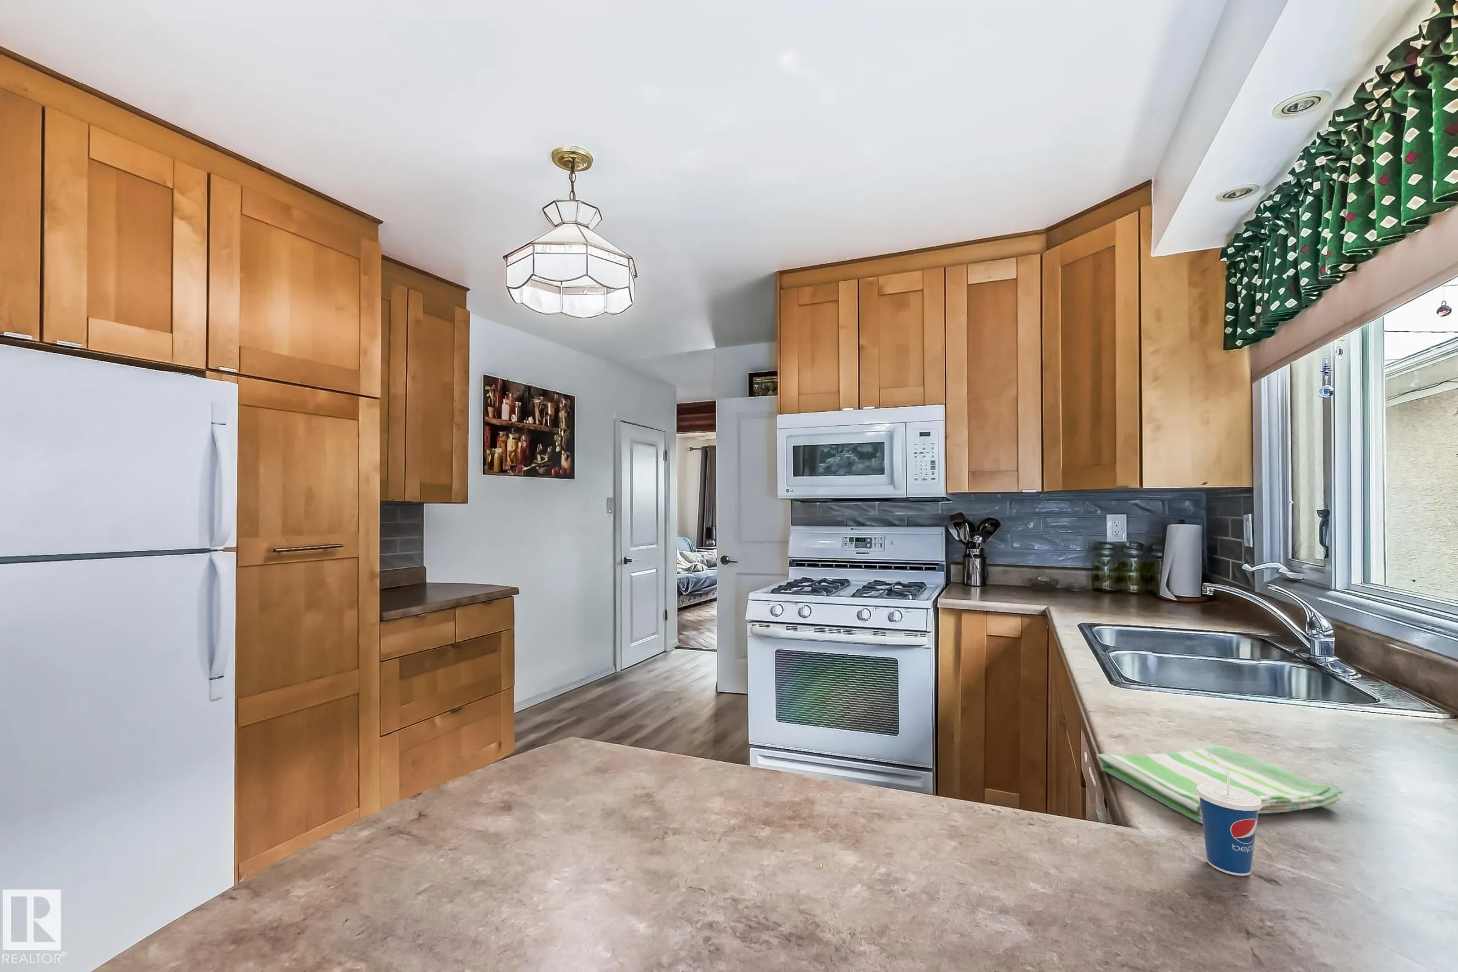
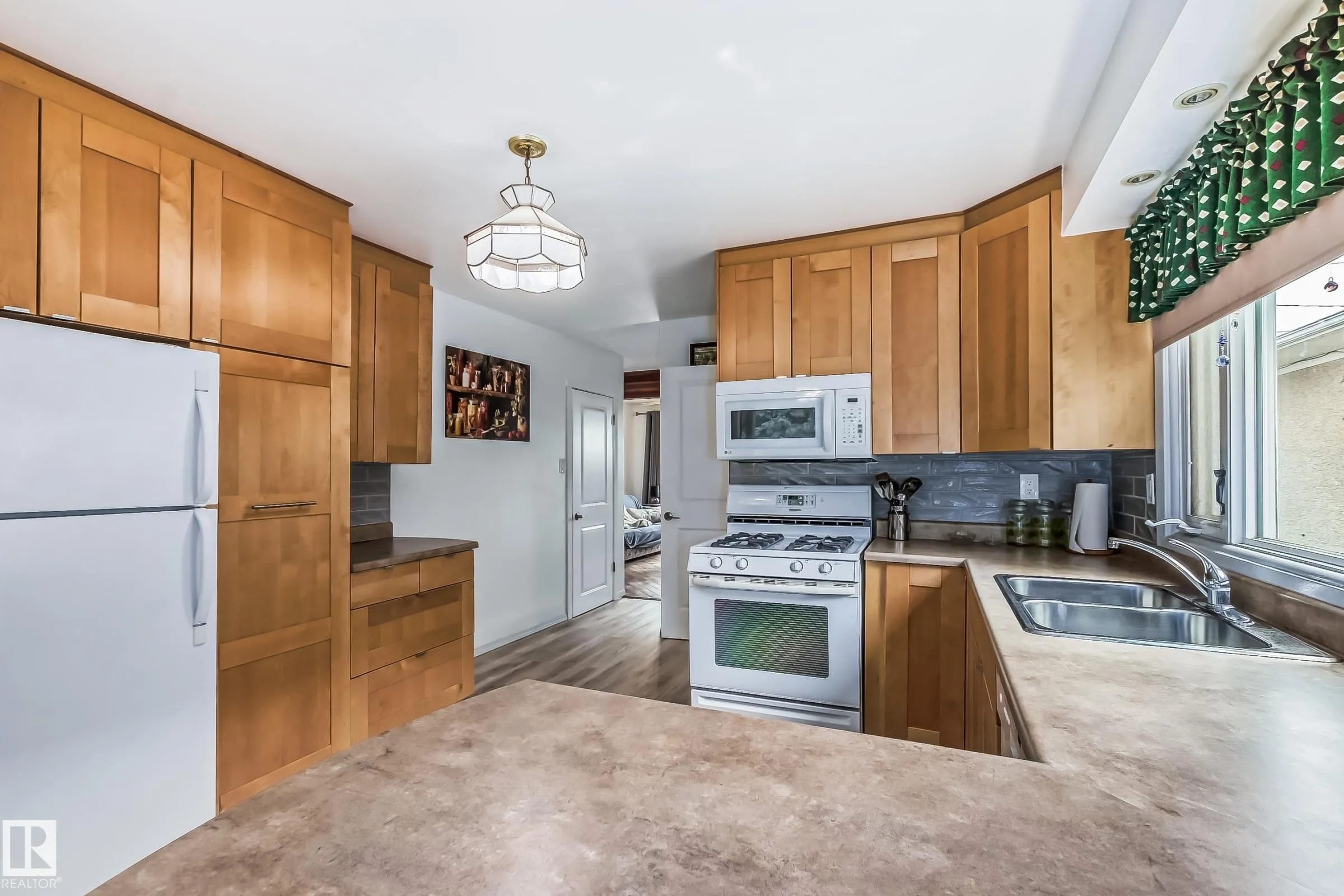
- dish towel (1211, 777)
- cup (1228, 809)
